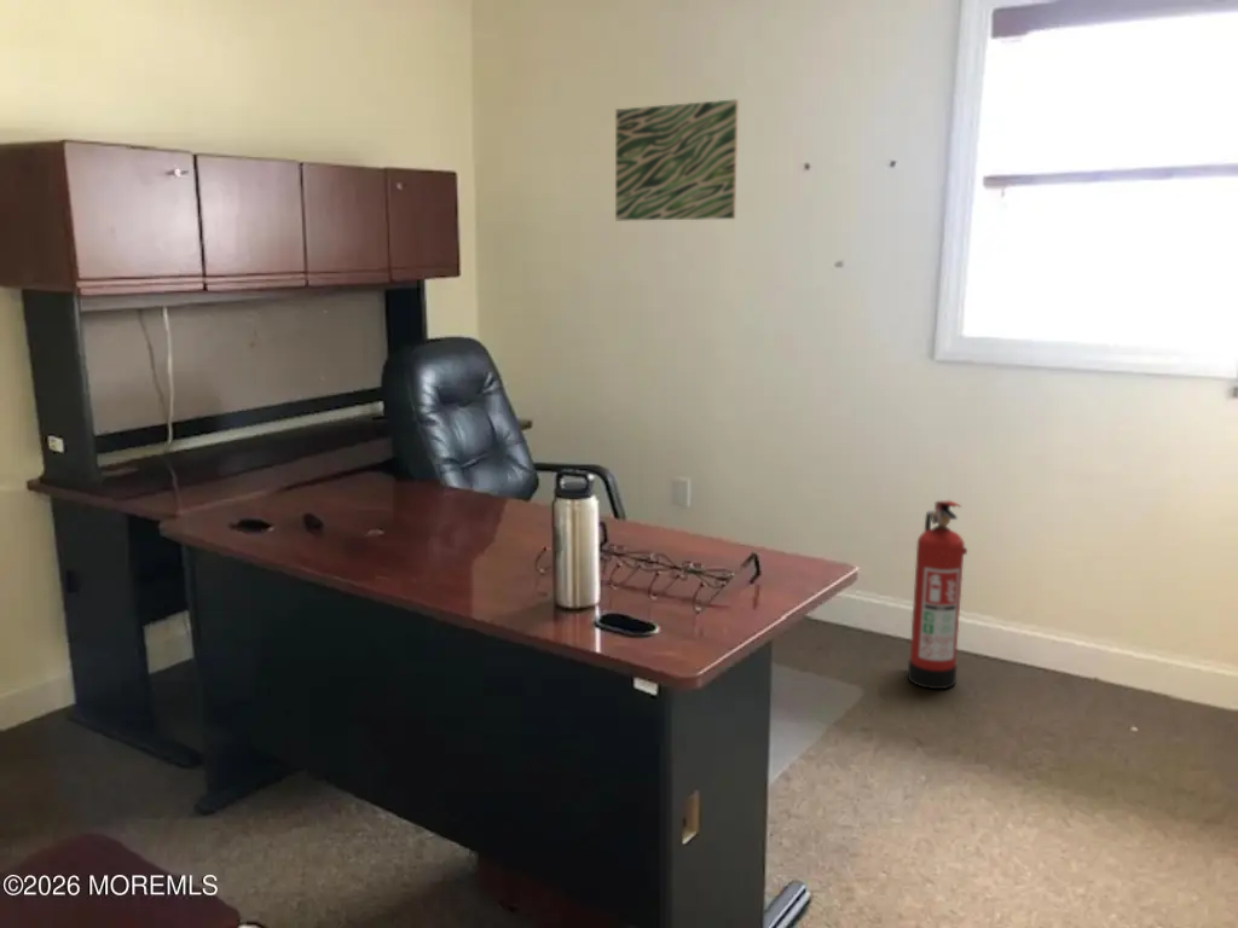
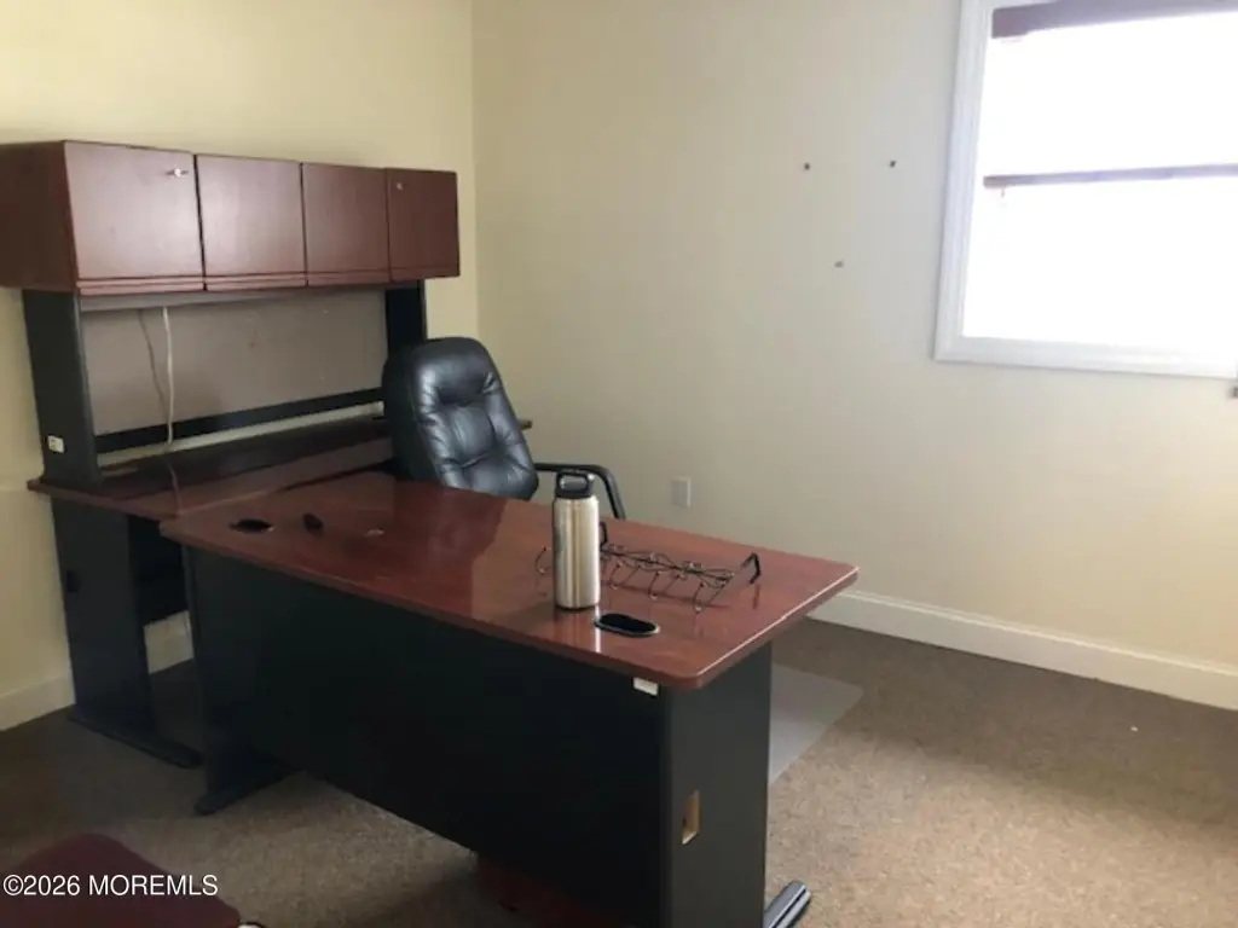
- wall art (673, 162)
- fire extinguisher (937, 590)
